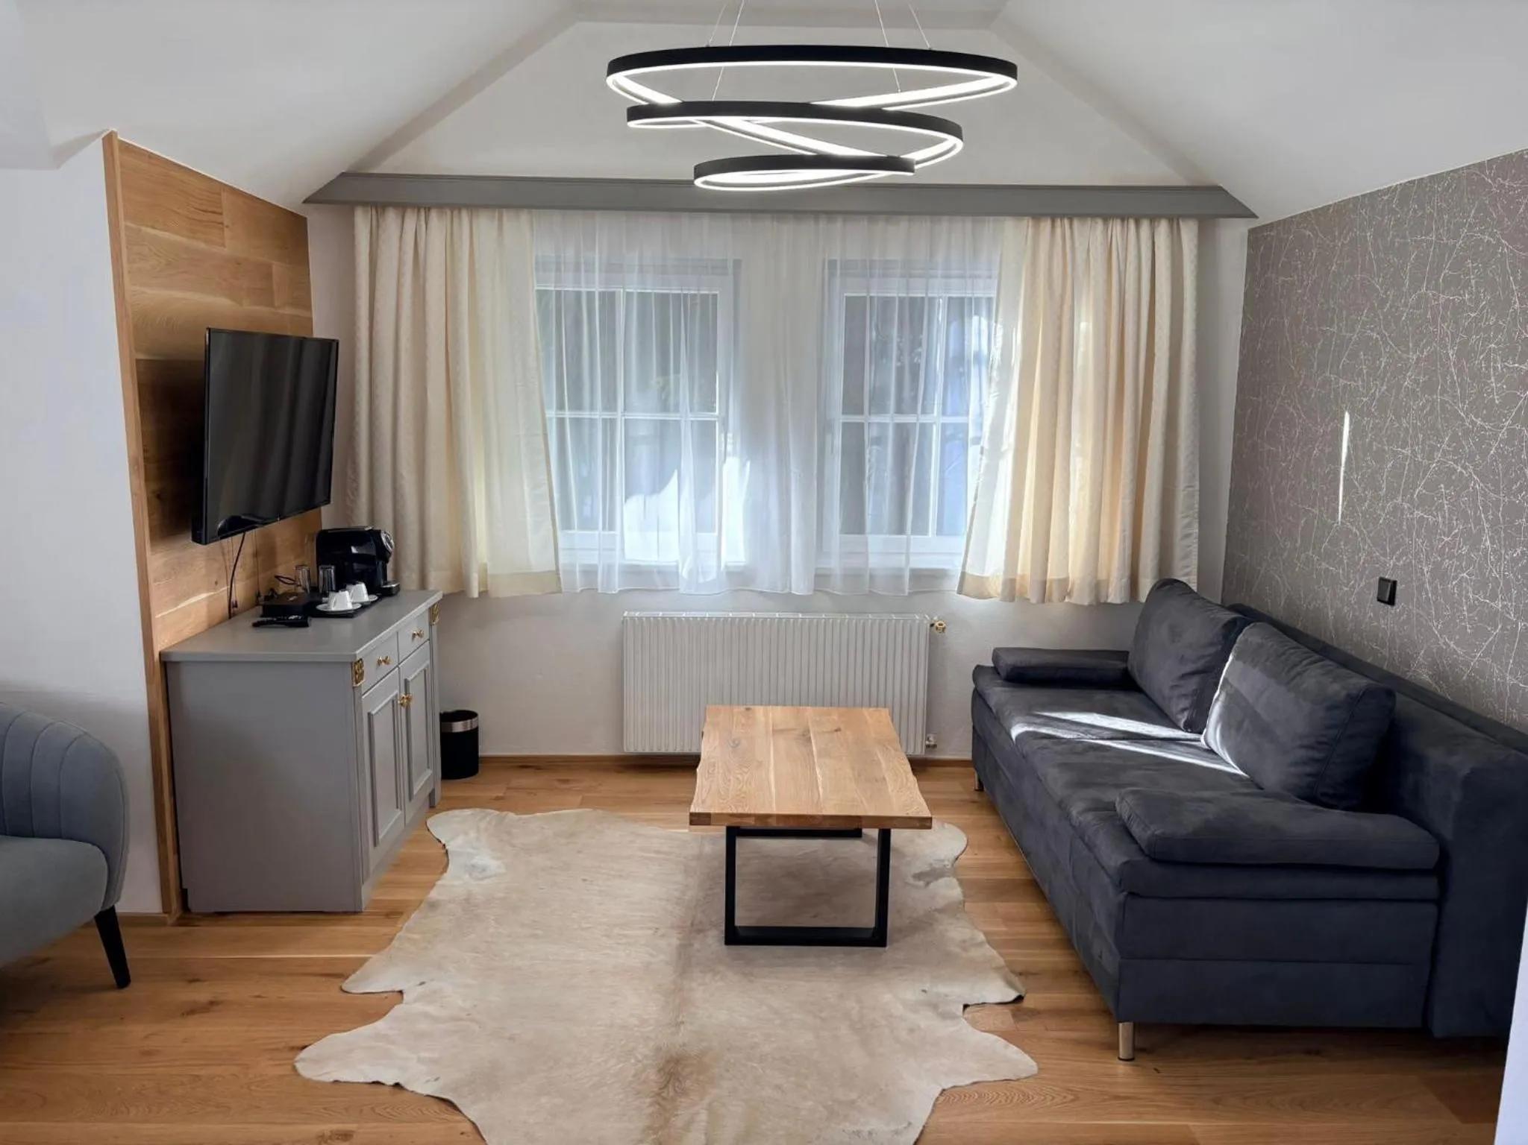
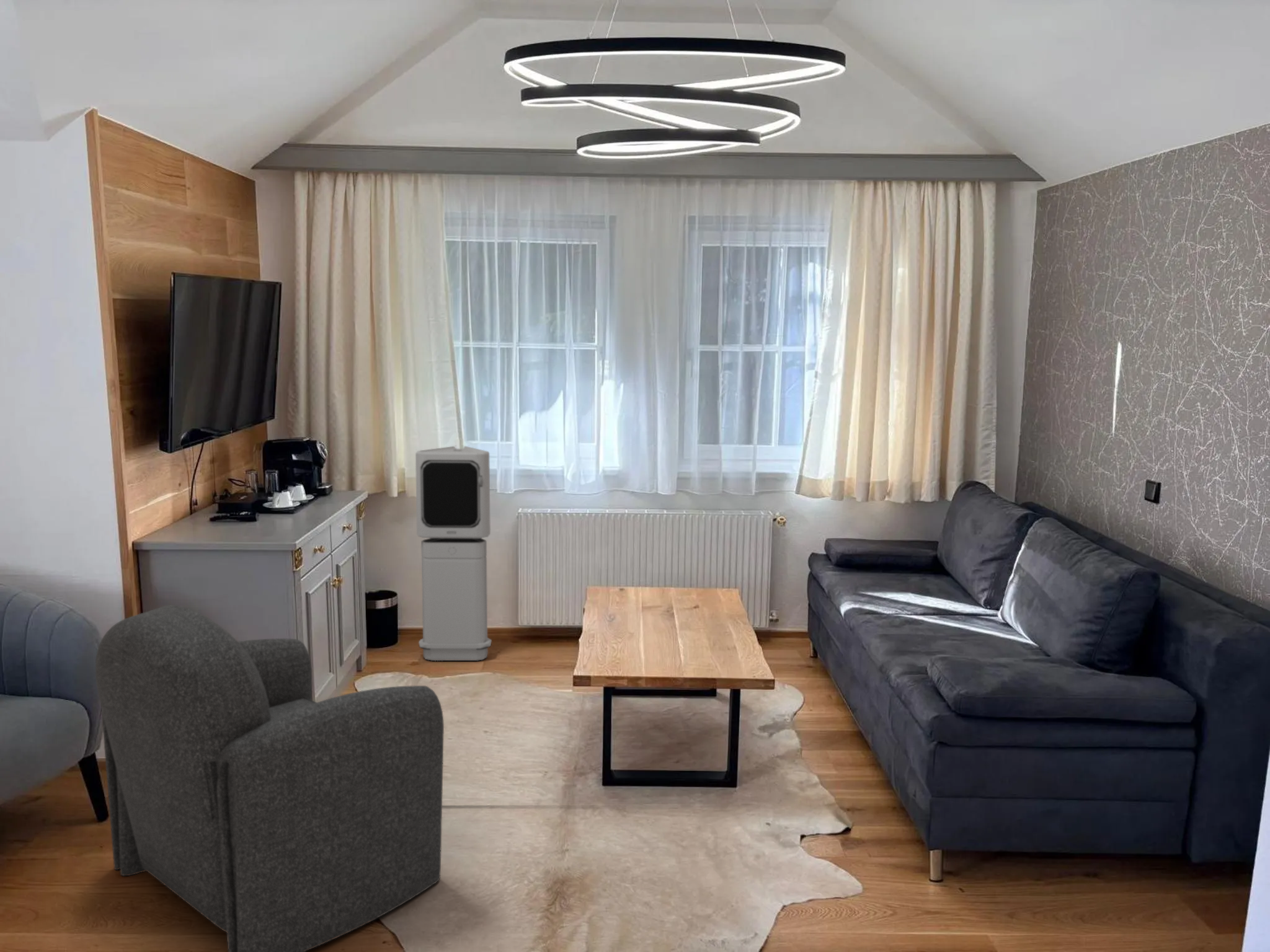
+ air purifier (457, 550)
+ armchair (256, 741)
